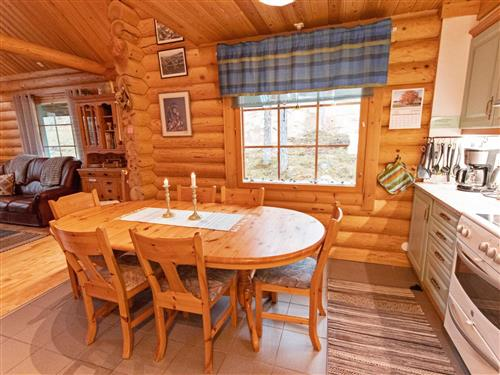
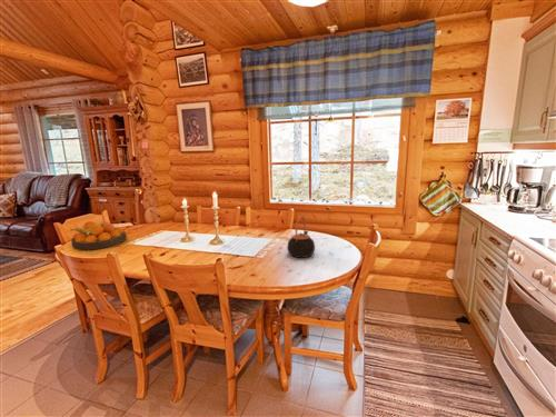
+ teapot (301, 234)
+ fruit bowl (99, 232)
